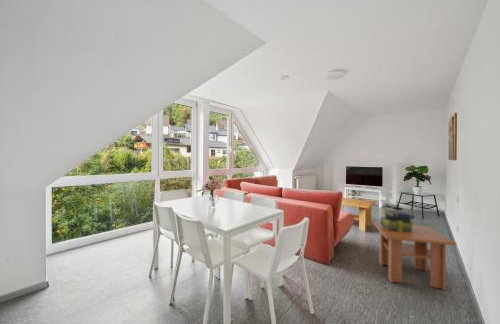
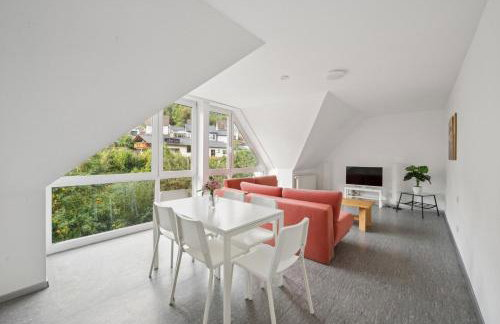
- coffee table (408, 252)
- stack of books (397, 219)
